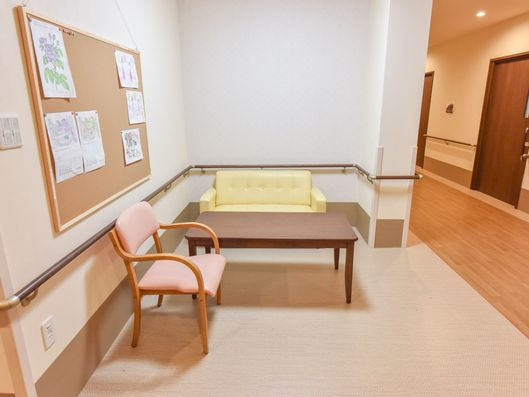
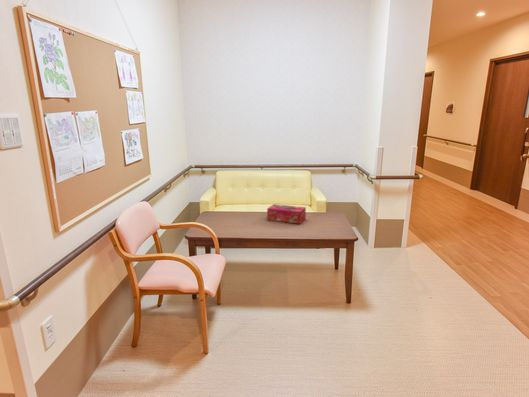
+ tissue box (286, 213)
